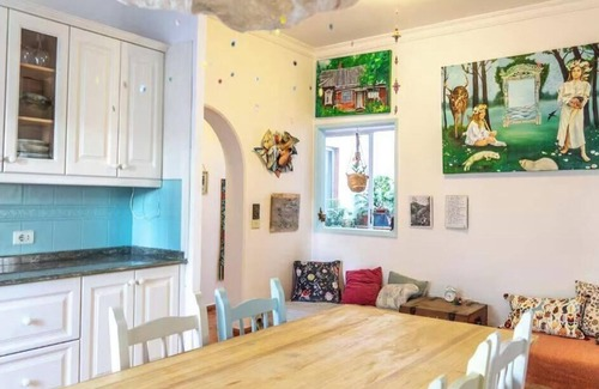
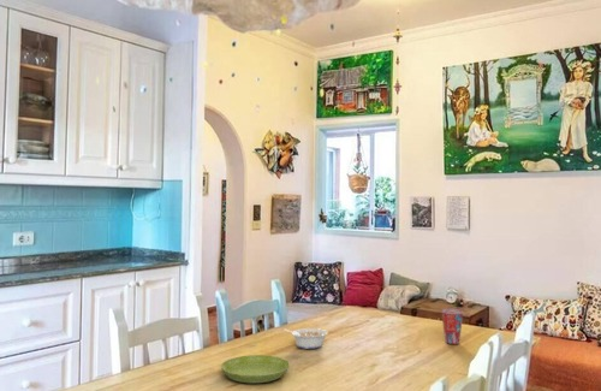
+ cup (451, 326)
+ legume (308, 337)
+ saucer (255, 369)
